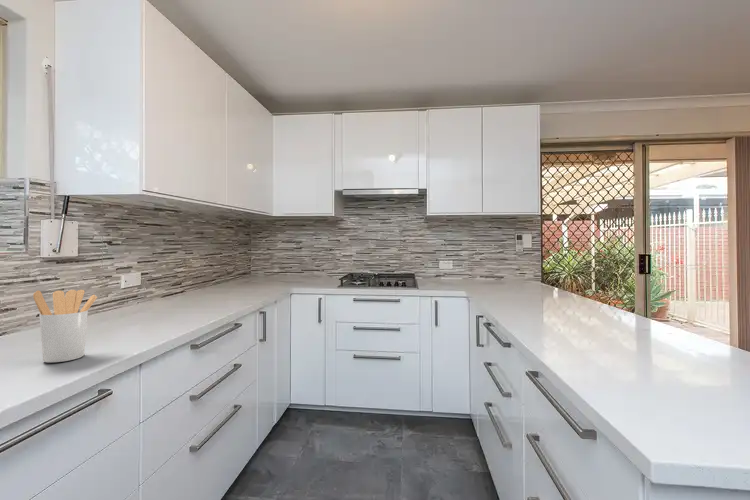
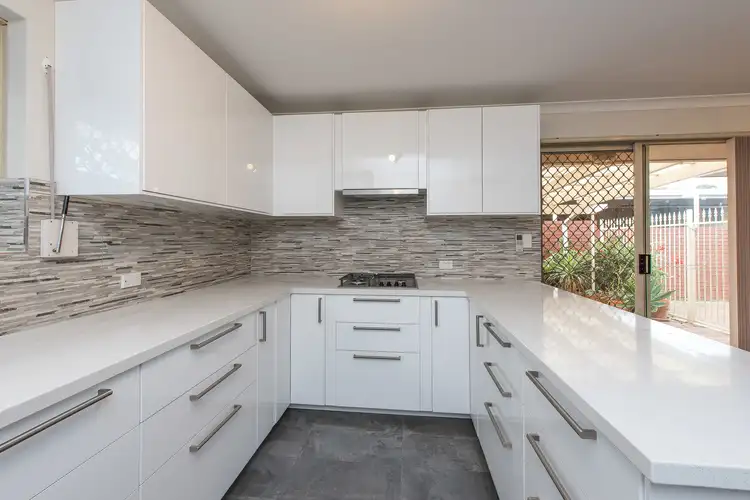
- utensil holder (65, 322)
